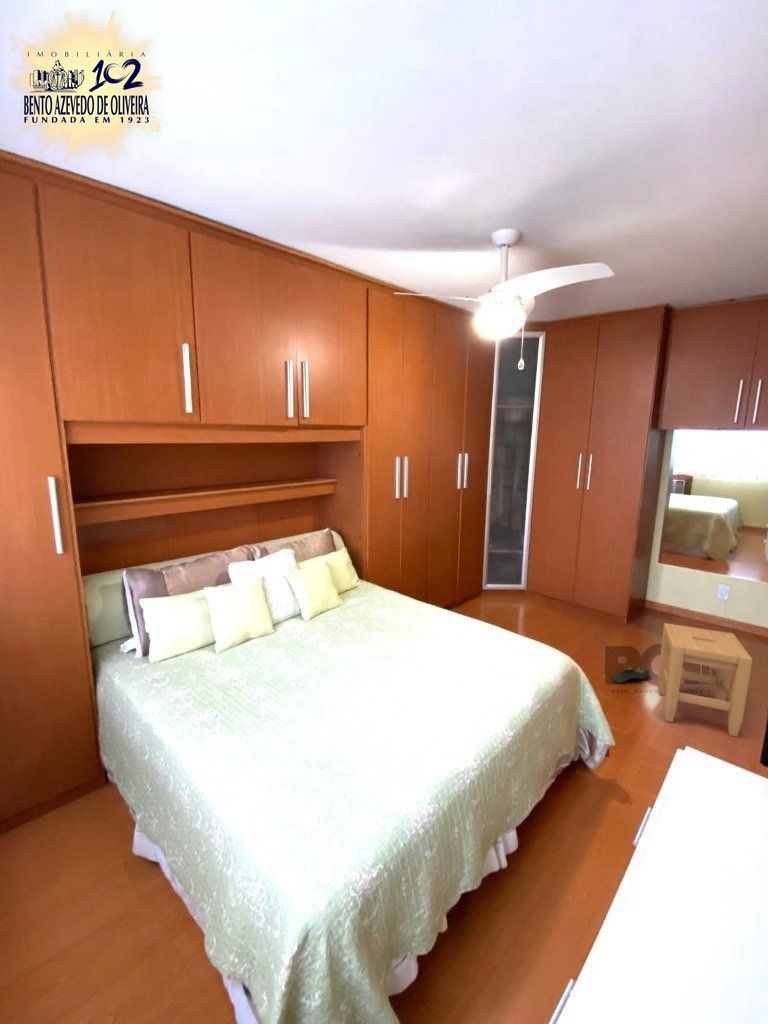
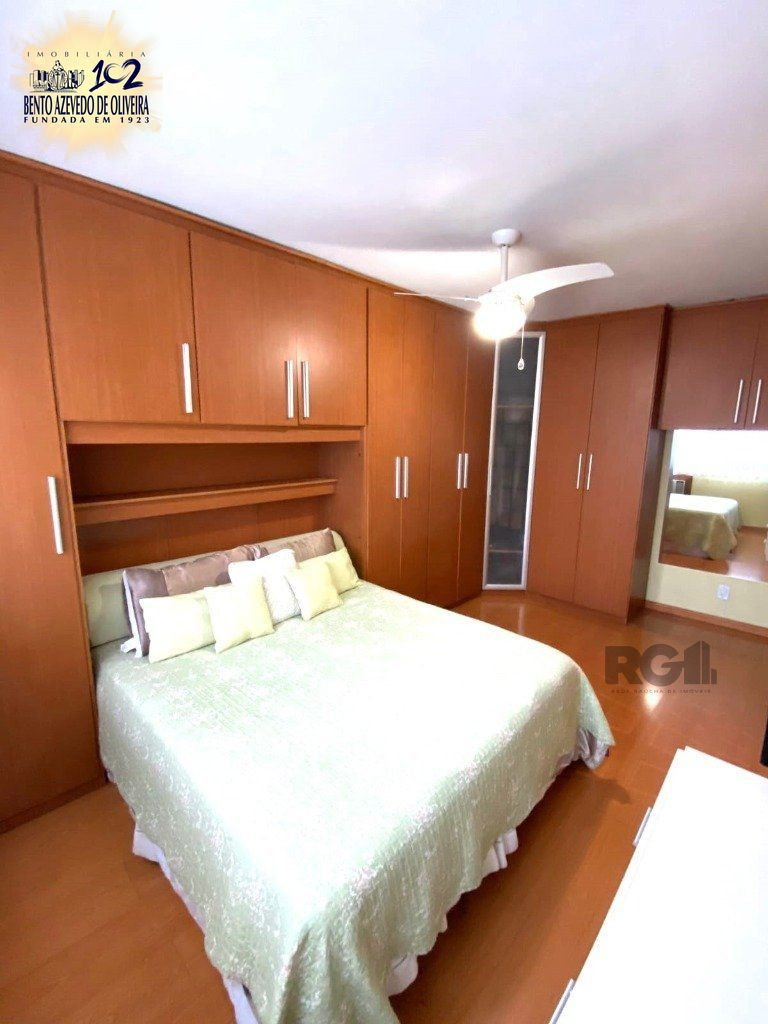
- shoe (630, 673)
- stool (699, 676)
